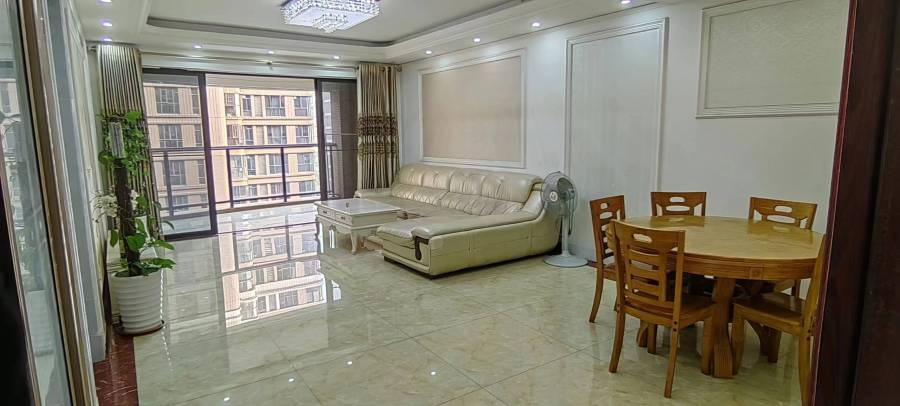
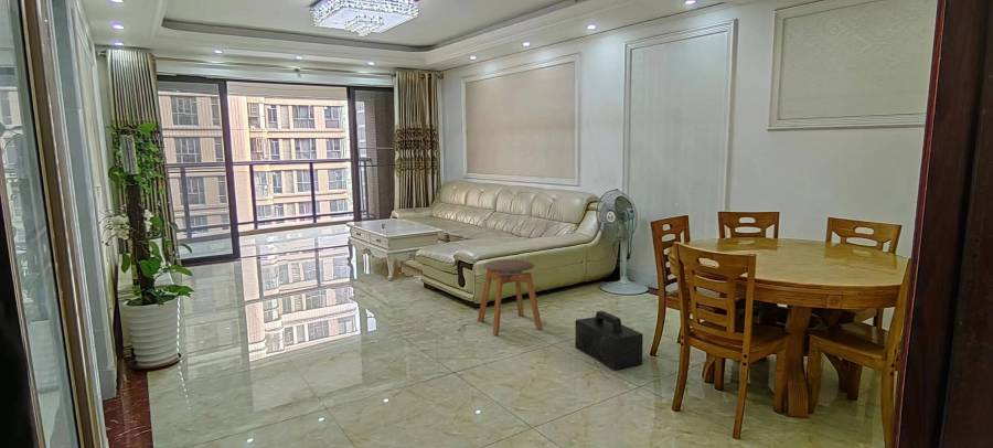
+ speaker (606, 335)
+ stool (501, 294)
